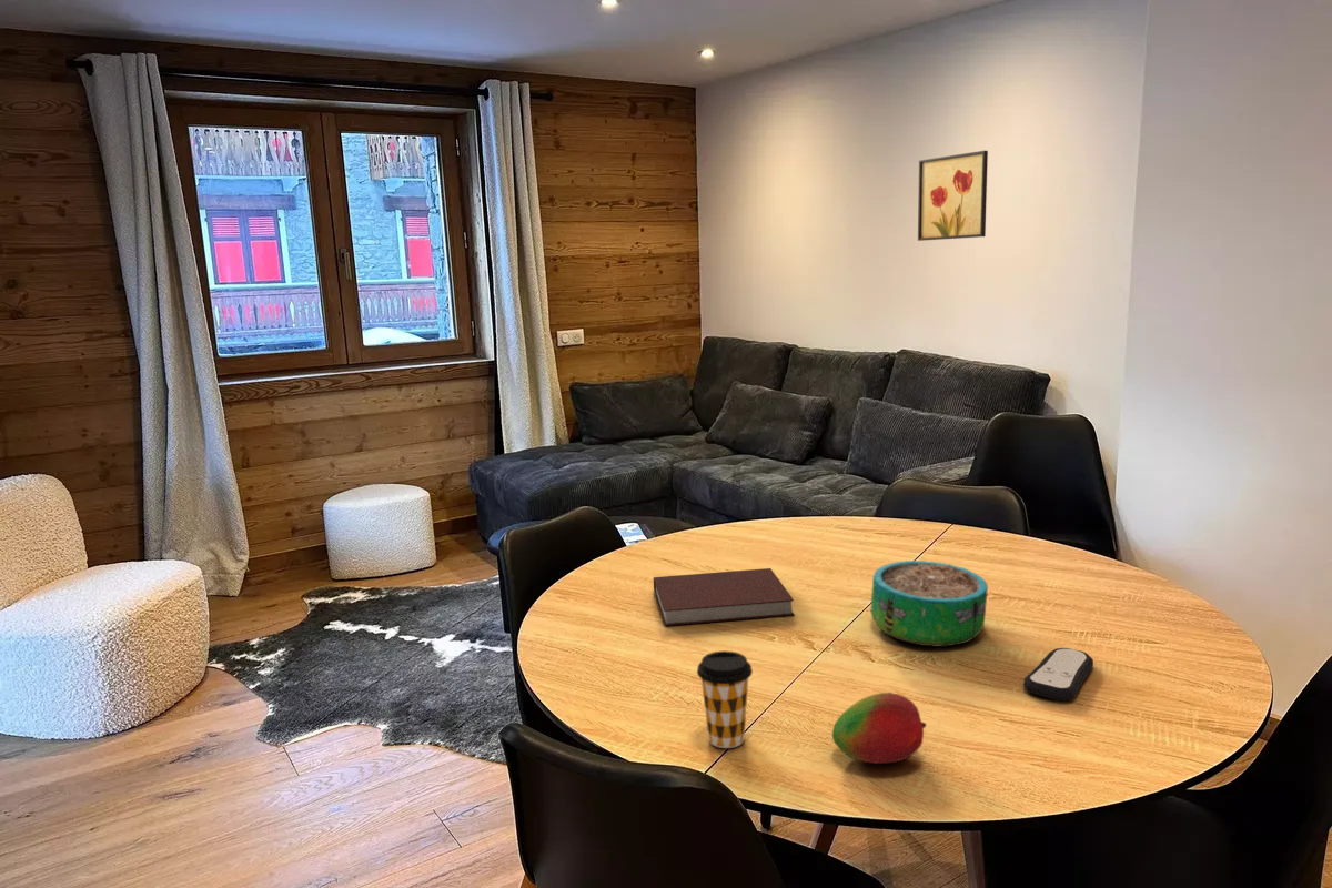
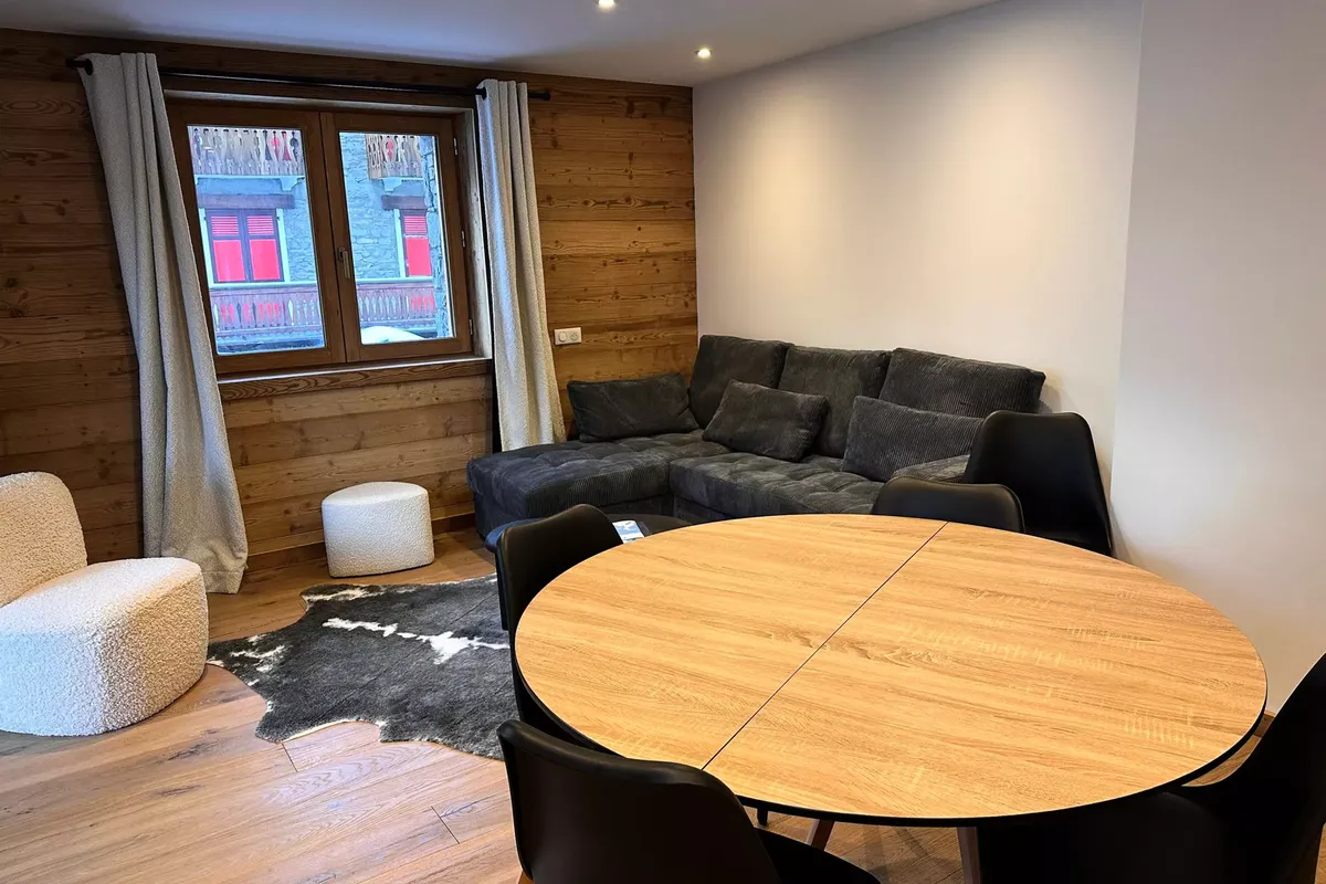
- fruit (878, 727)
- wall art (952, 198)
- notebook (720, 595)
- coffee cup (725, 699)
- decorative bowl (927, 603)
- remote control (1060, 672)
